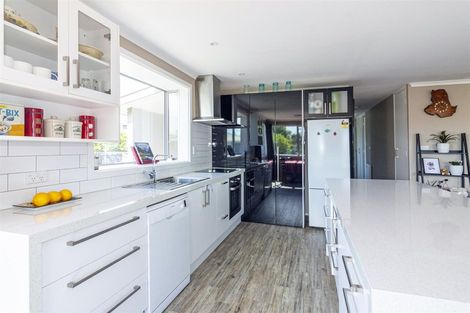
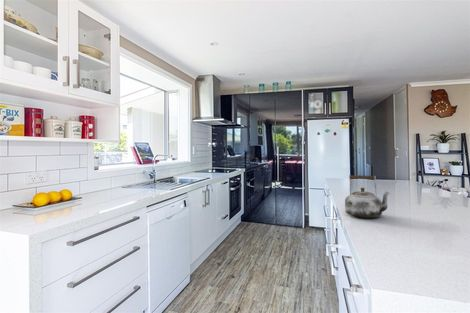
+ kettle (367, 195)
